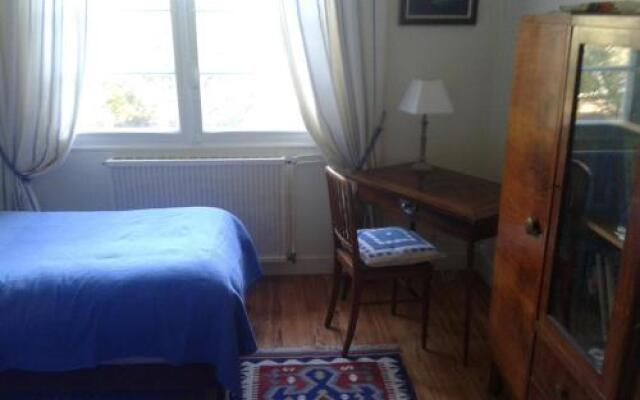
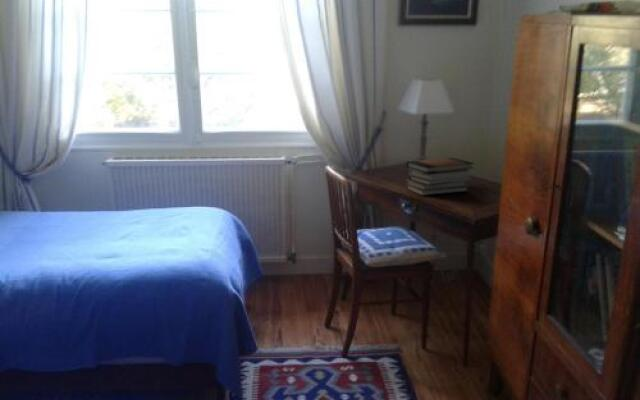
+ book stack (439, 176)
